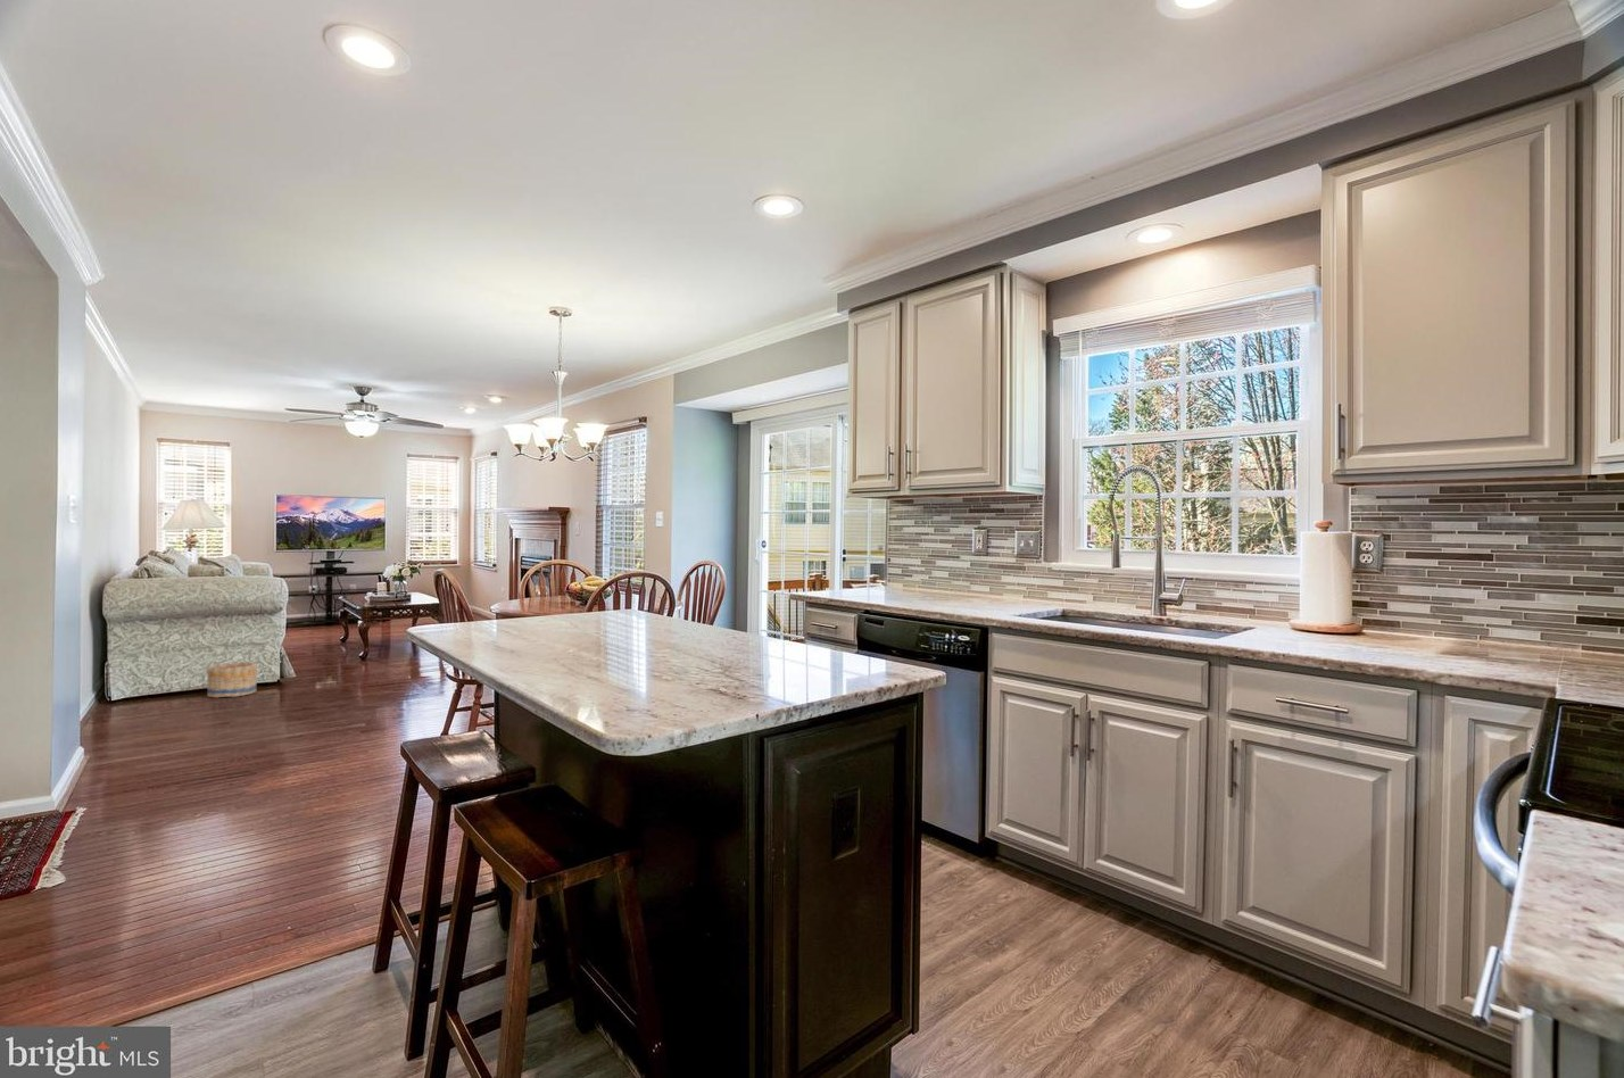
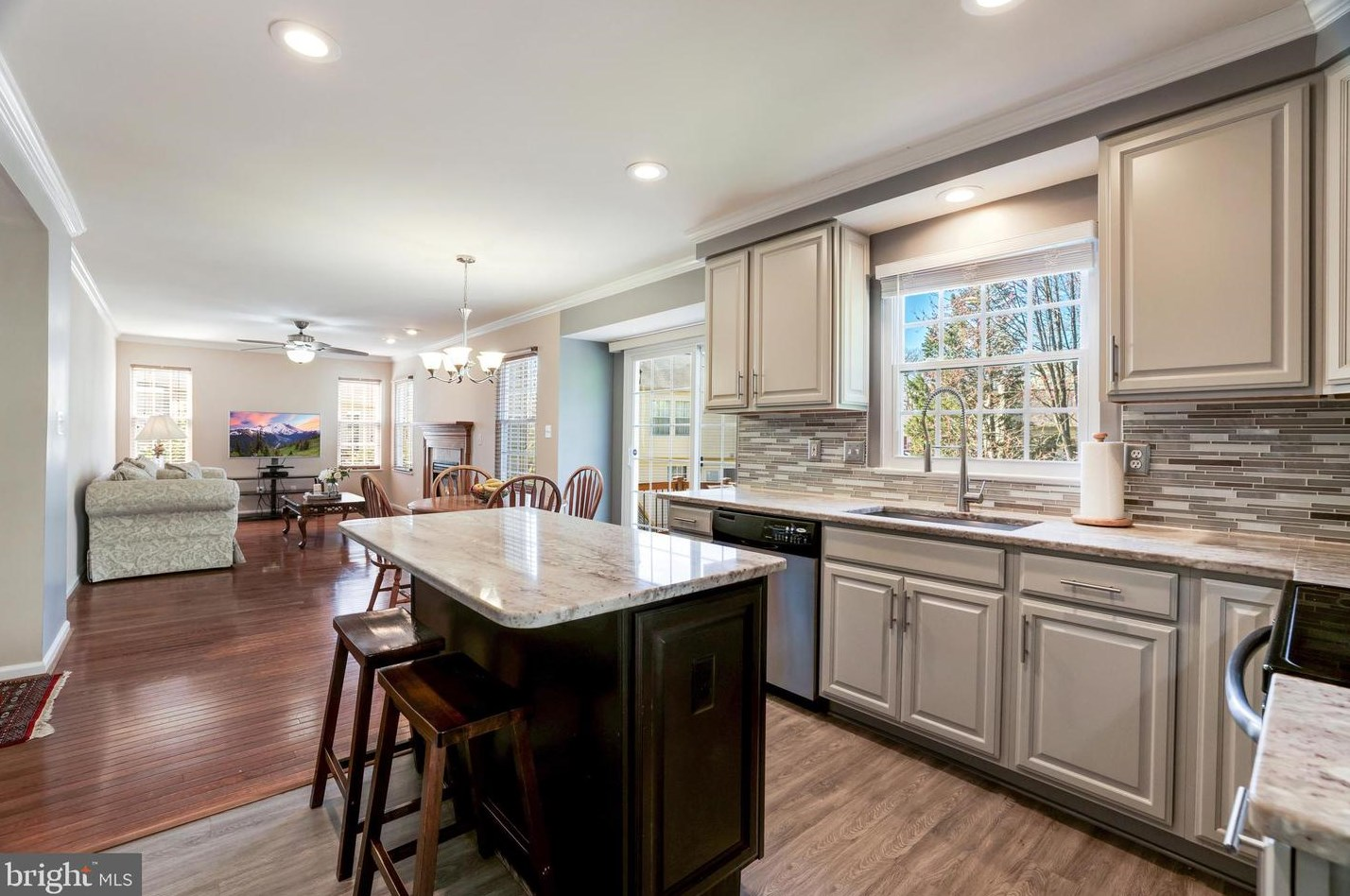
- basket (232, 679)
